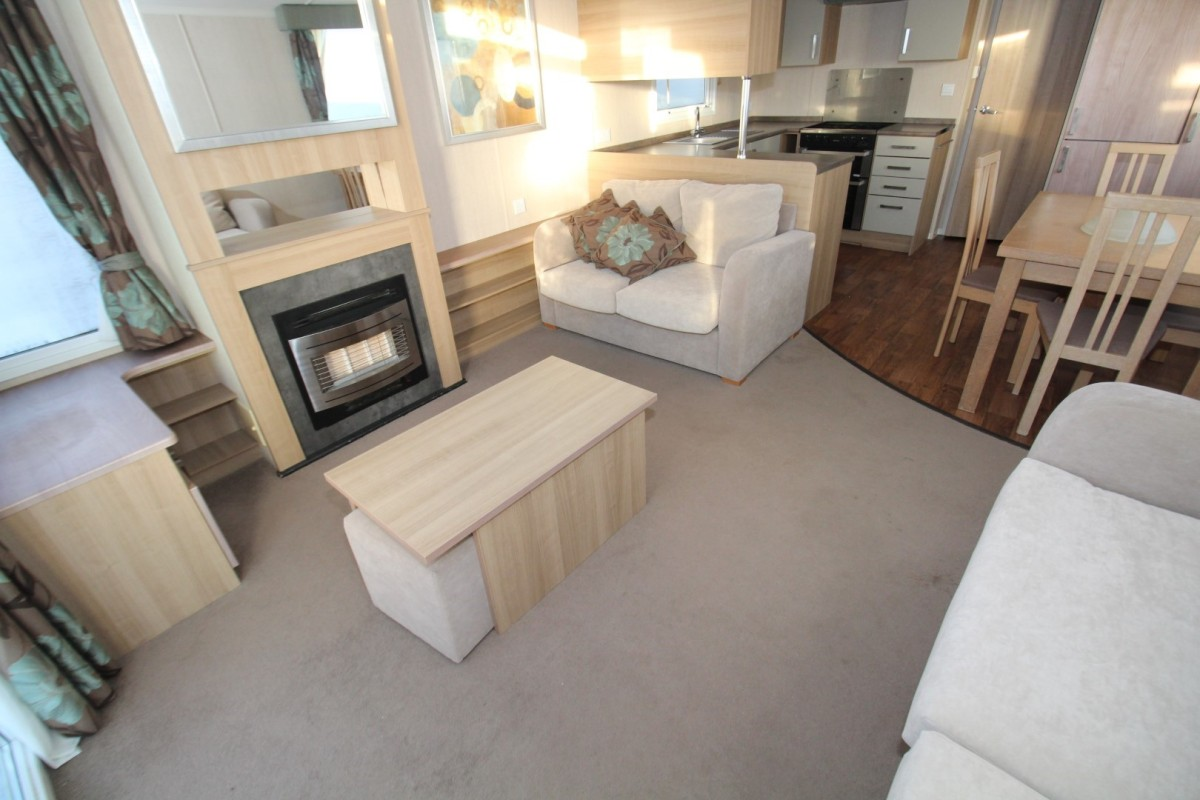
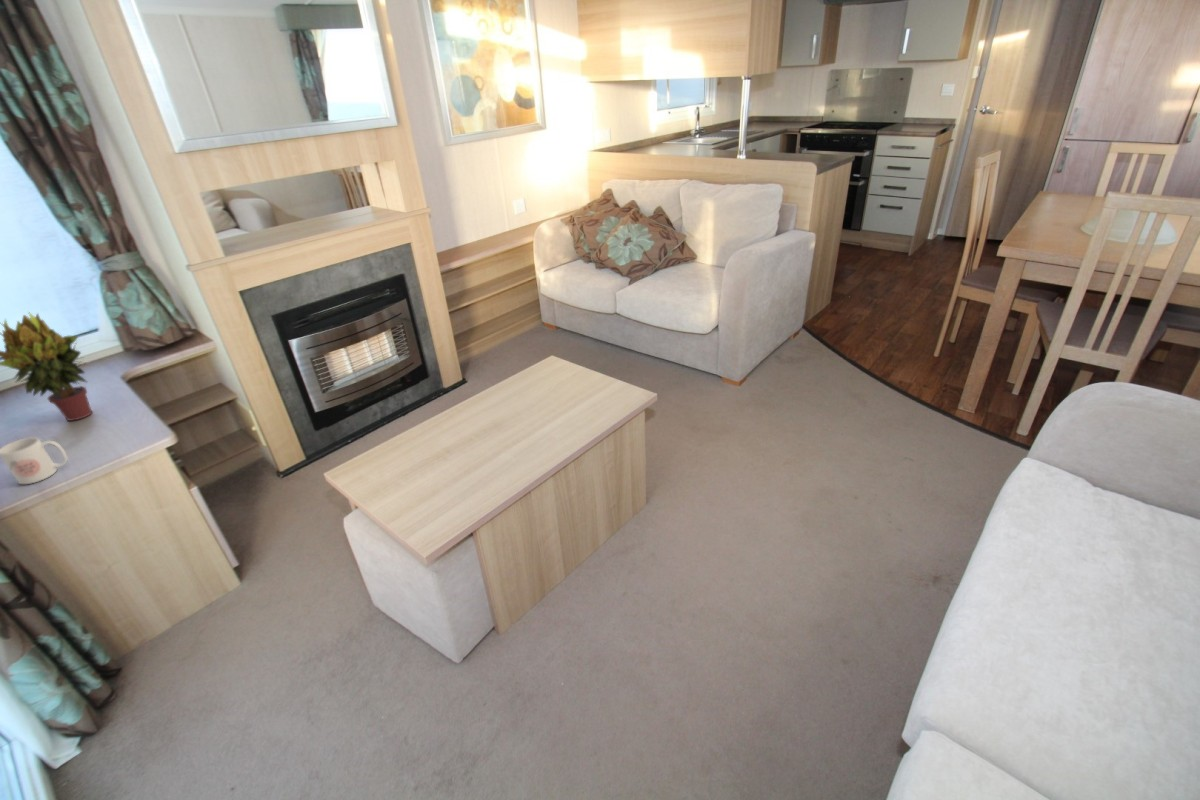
+ potted plant (51, 367)
+ mug (36, 458)
